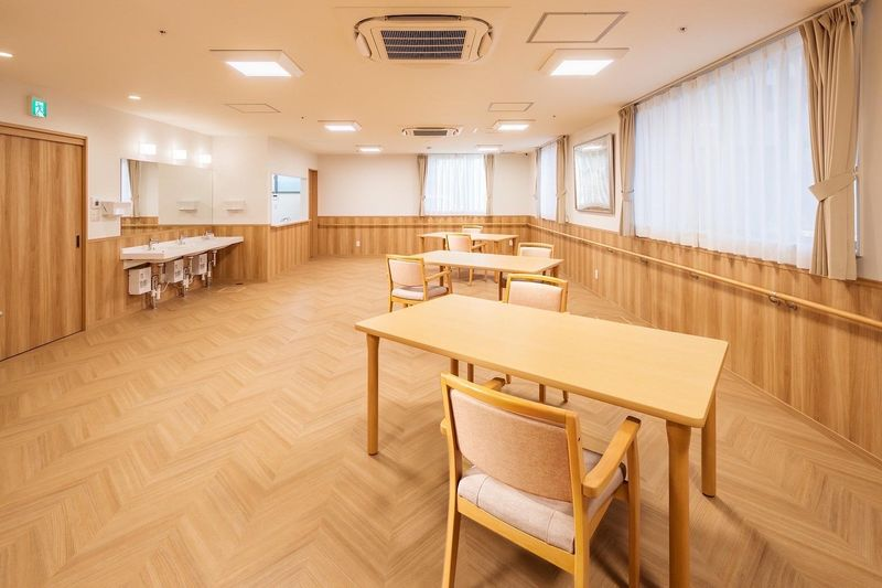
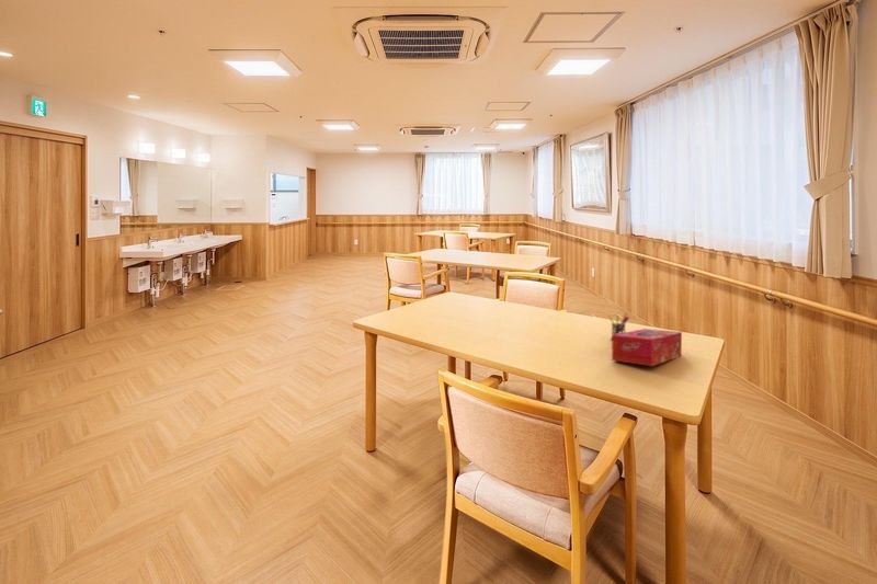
+ tissue box (647, 345)
+ pen holder (618, 325)
